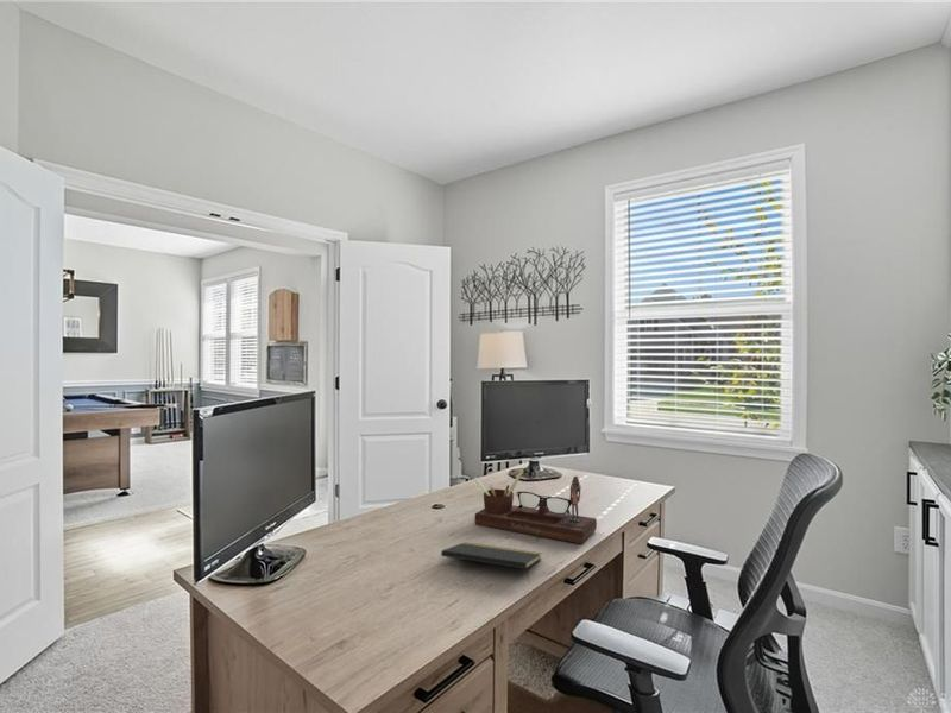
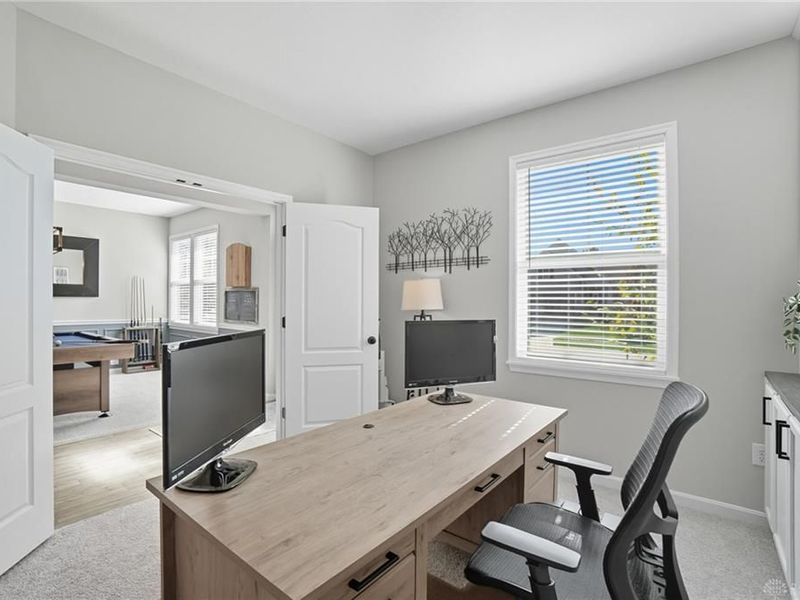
- notepad (492, 554)
- desk organizer (530, 498)
